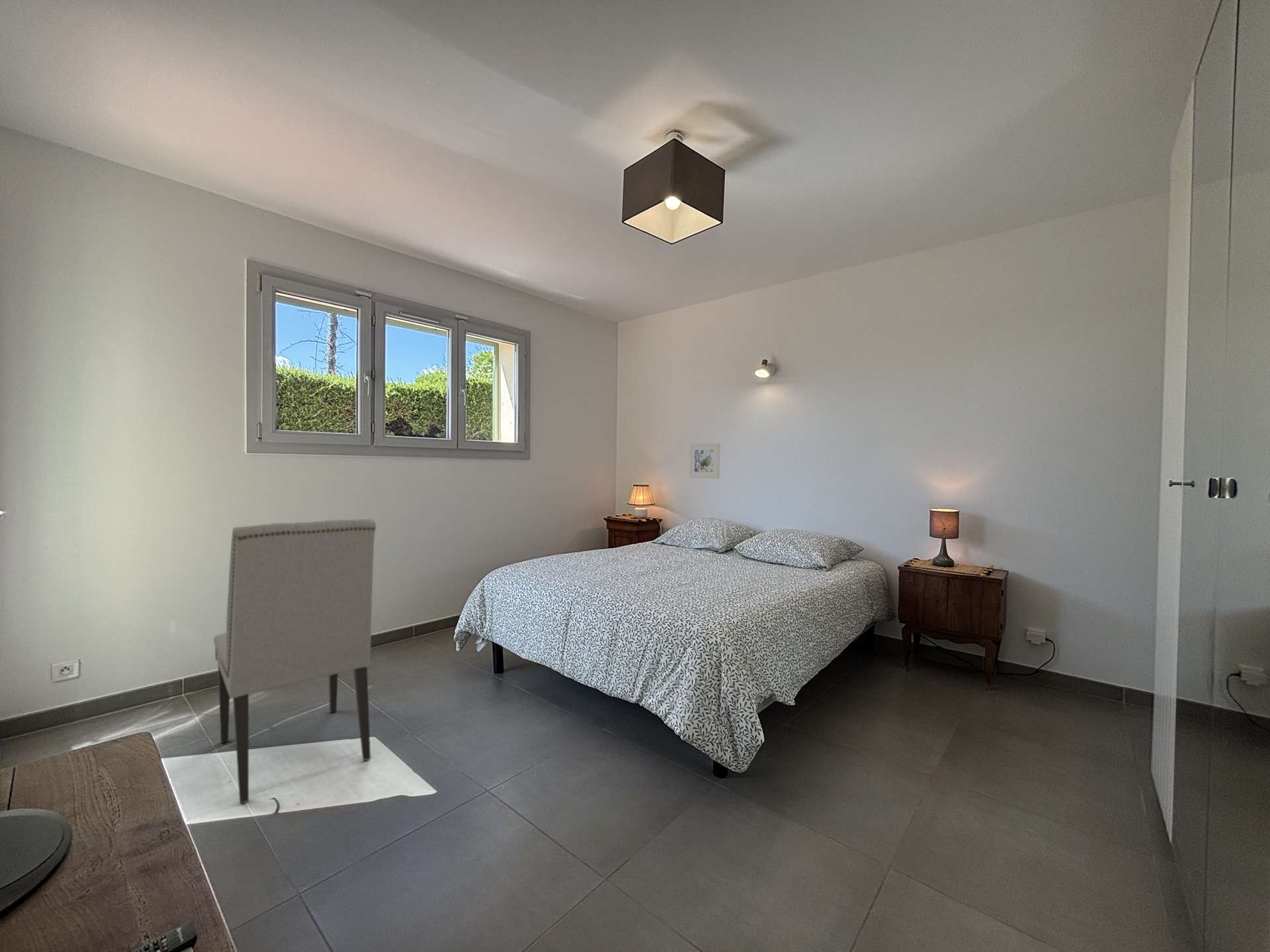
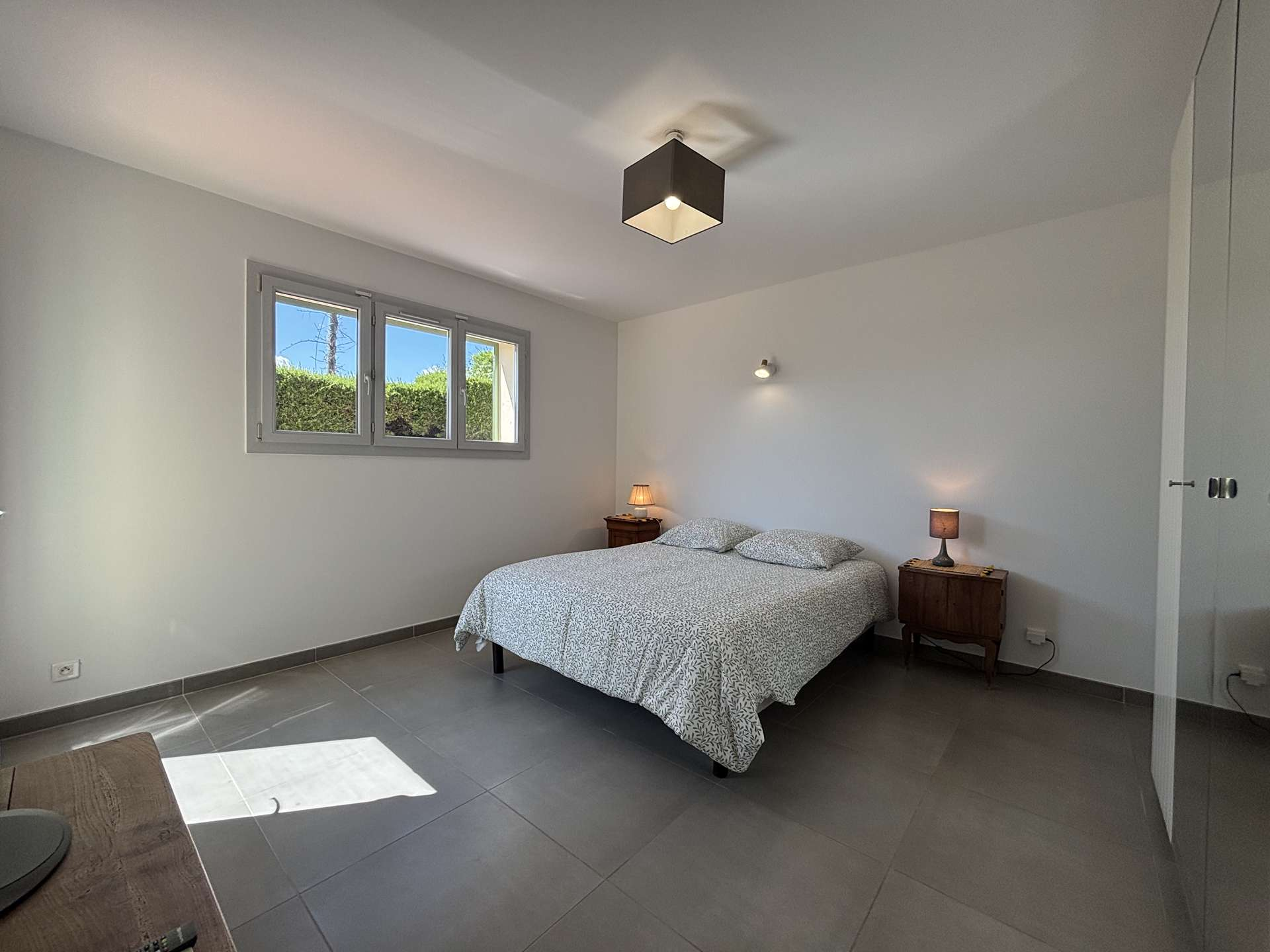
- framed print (704, 461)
- chair (294, 633)
